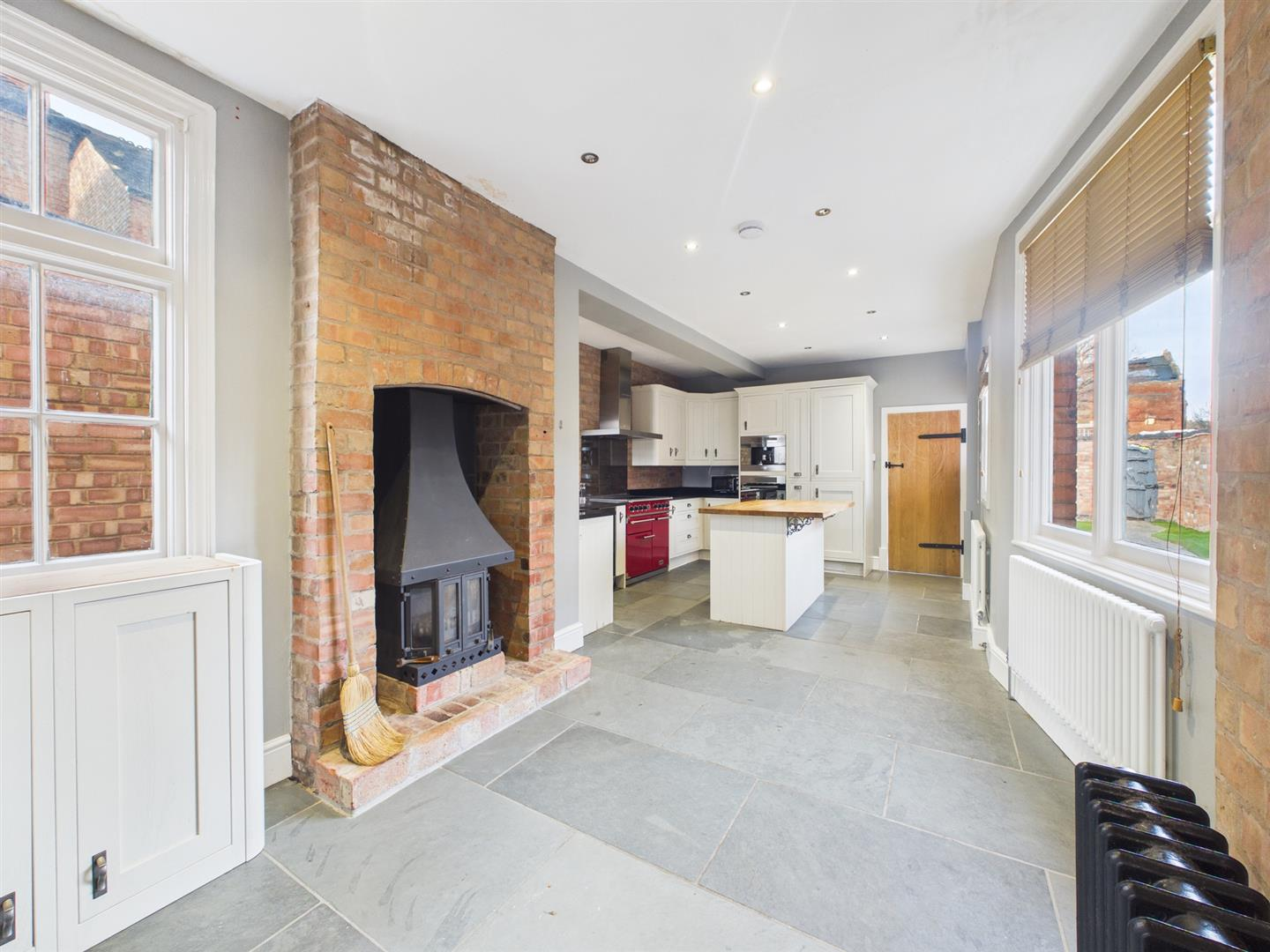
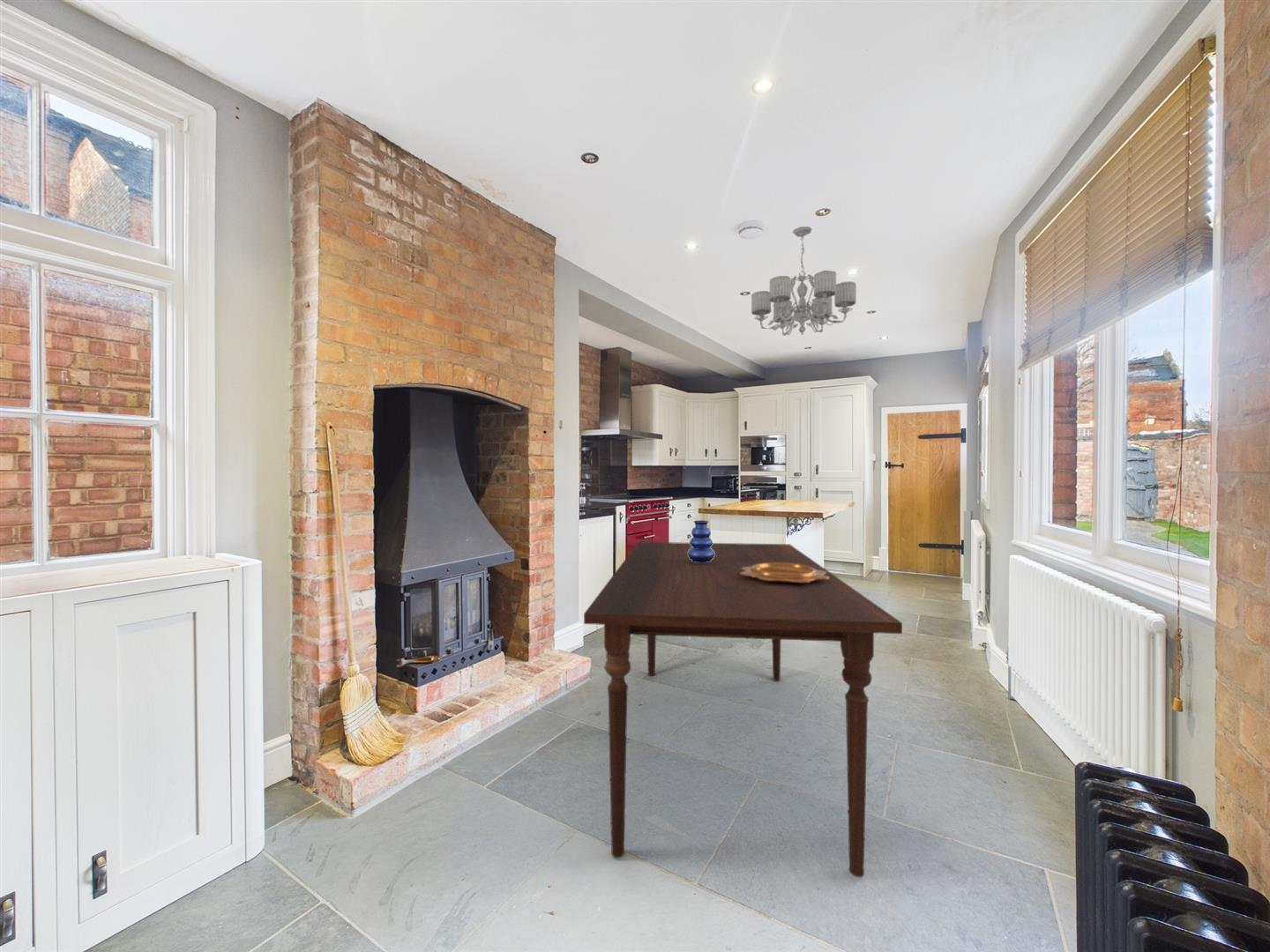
+ vase (700, 541)
+ chandelier (802, 282)
+ decorative bowl (783, 572)
+ dining table (721, 636)
